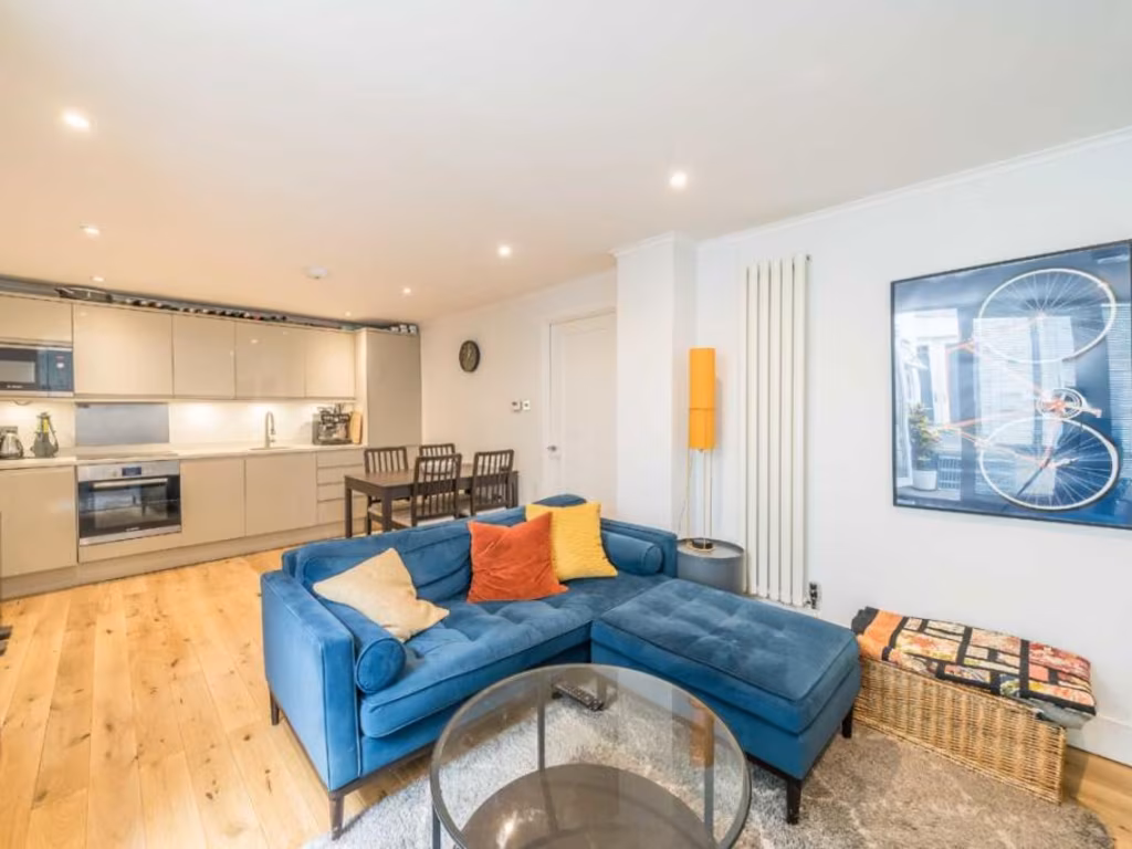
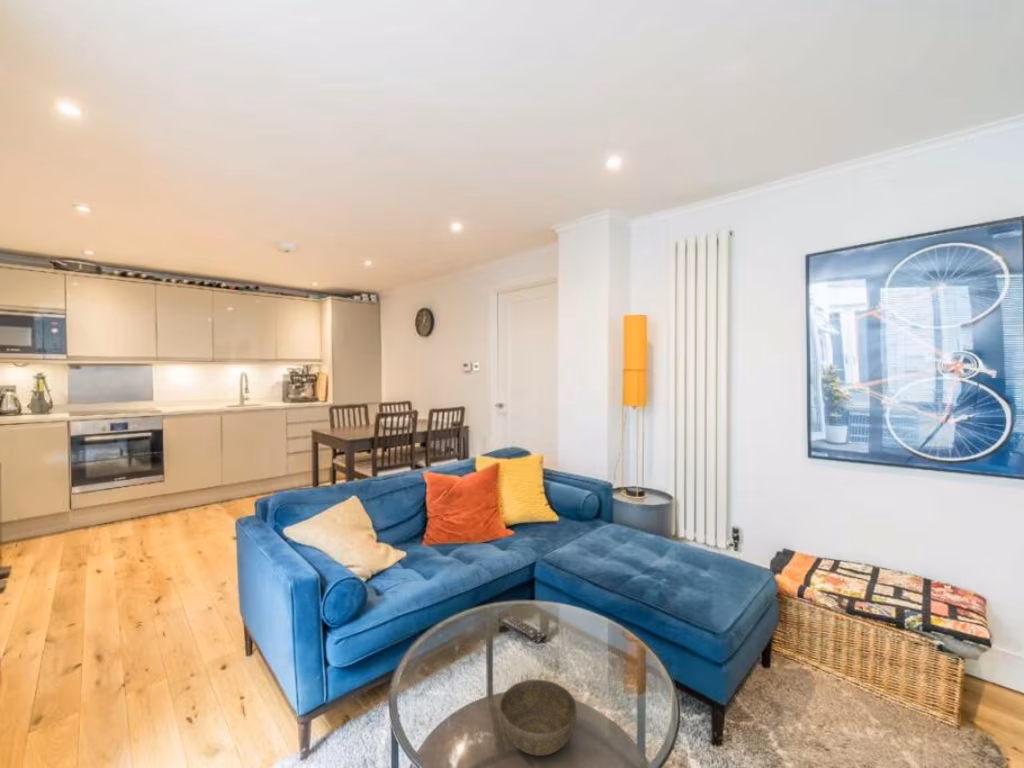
+ bowl (538, 721)
